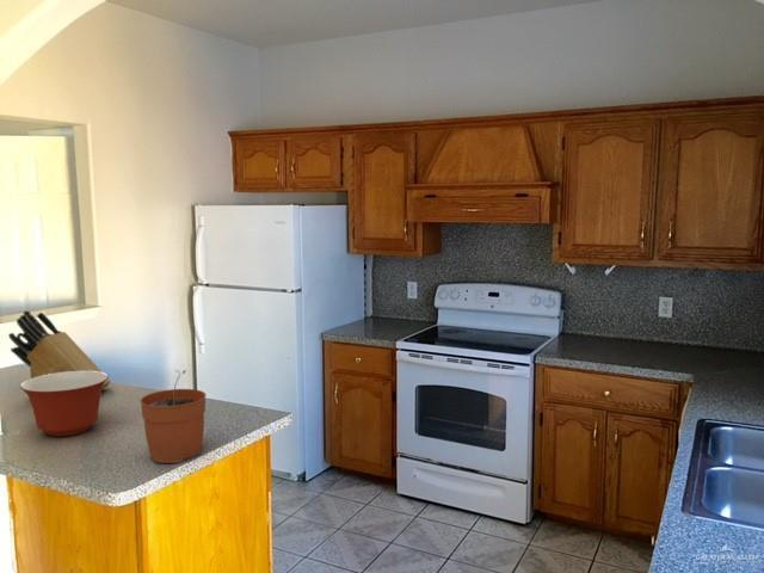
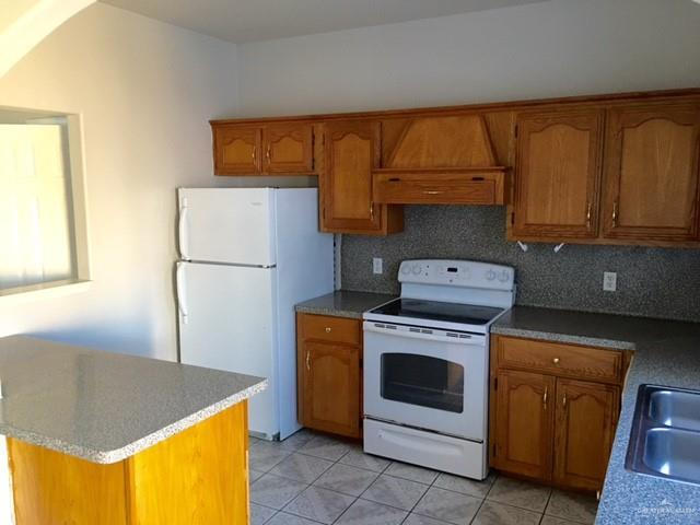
- plant pot (173, 411)
- mixing bowl (67, 405)
- knife block (58, 350)
